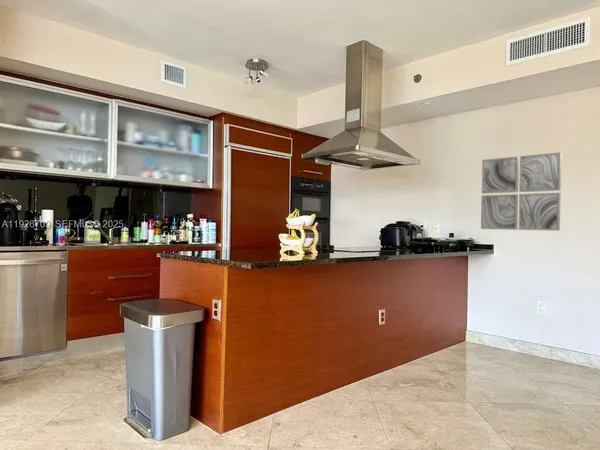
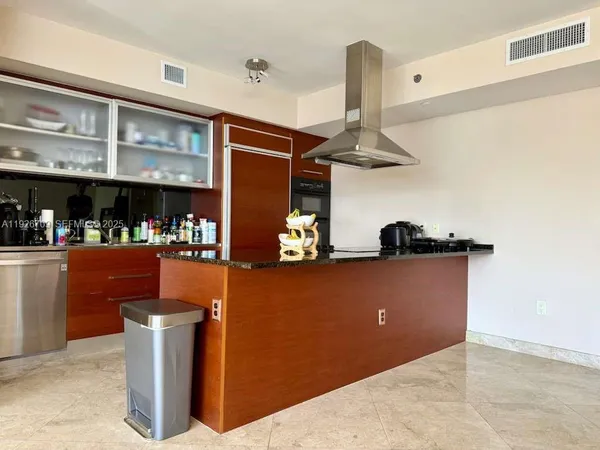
- wall art (519, 194)
